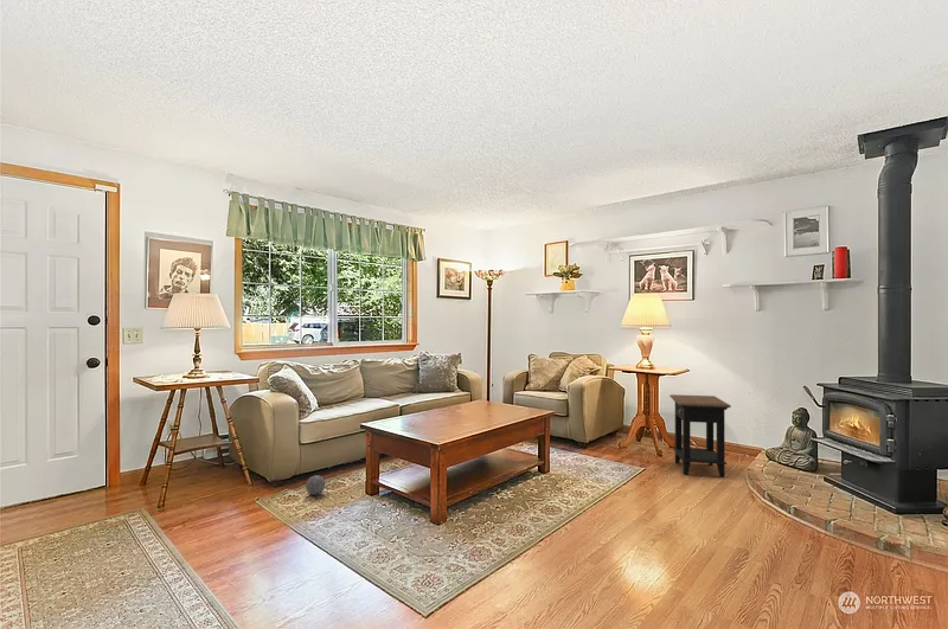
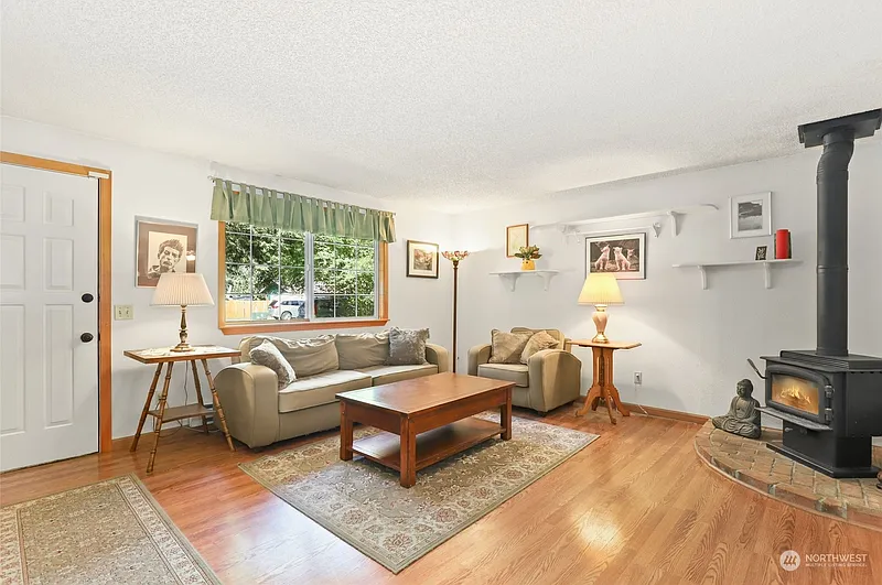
- ball (315, 484)
- side table (706, 434)
